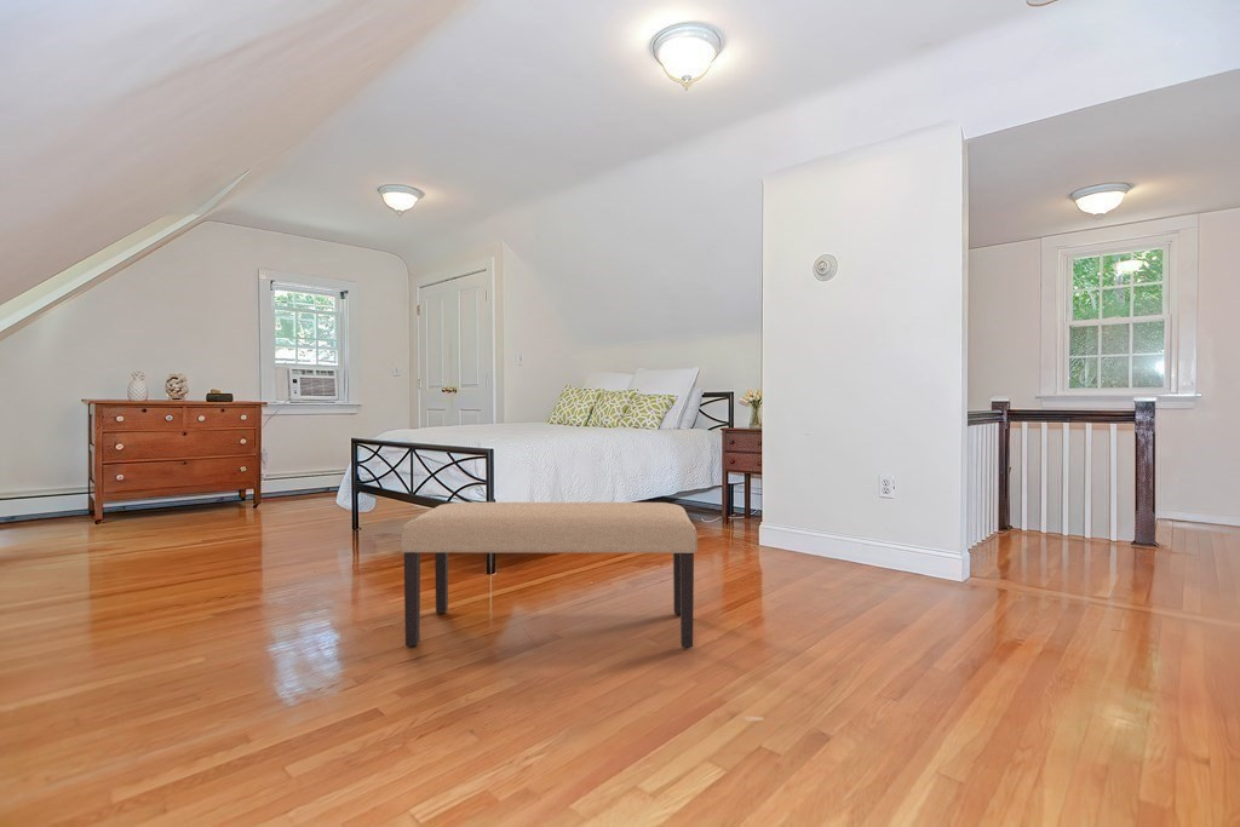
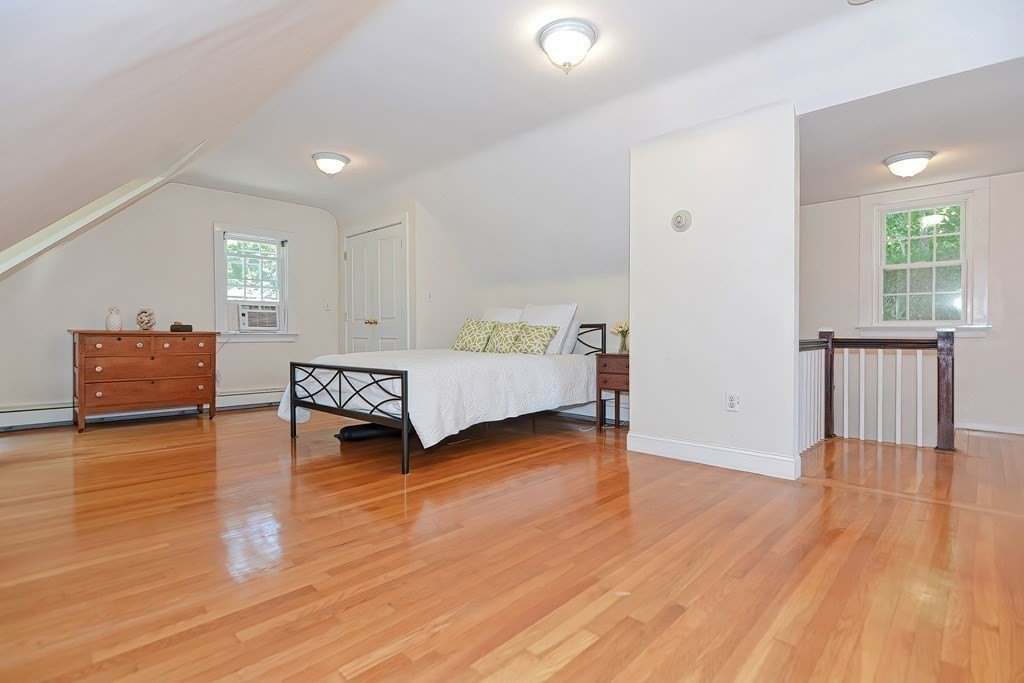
- bench (555, 552)
